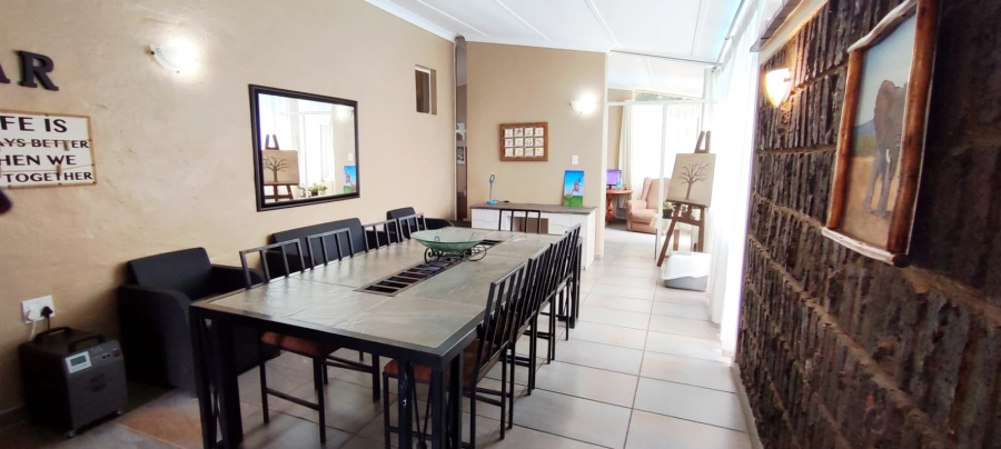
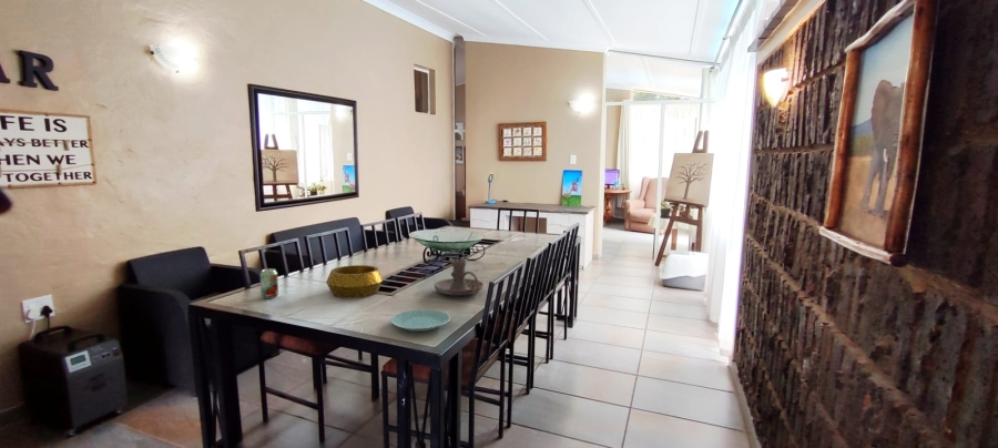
+ plate (420, 320)
+ candle holder (461, 277)
+ beverage can (268, 283)
+ decorative bowl (355, 281)
